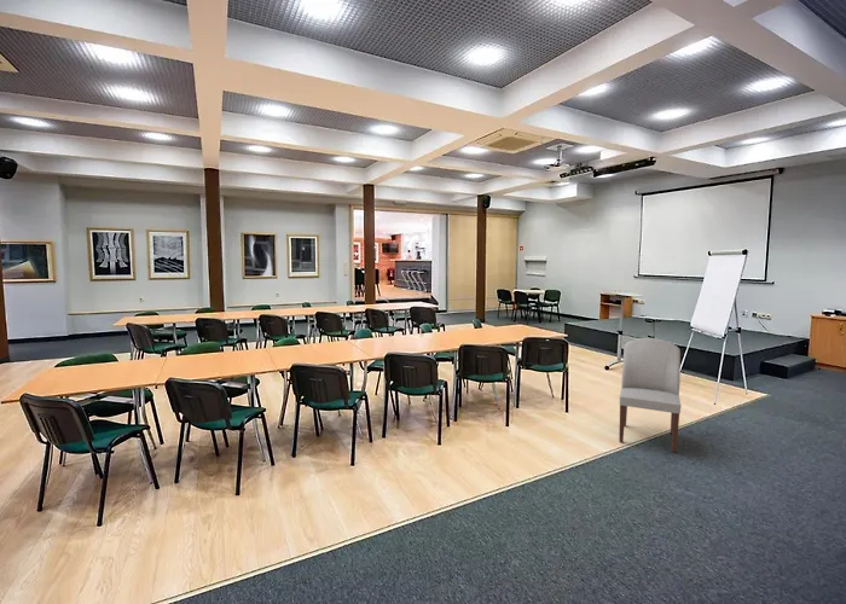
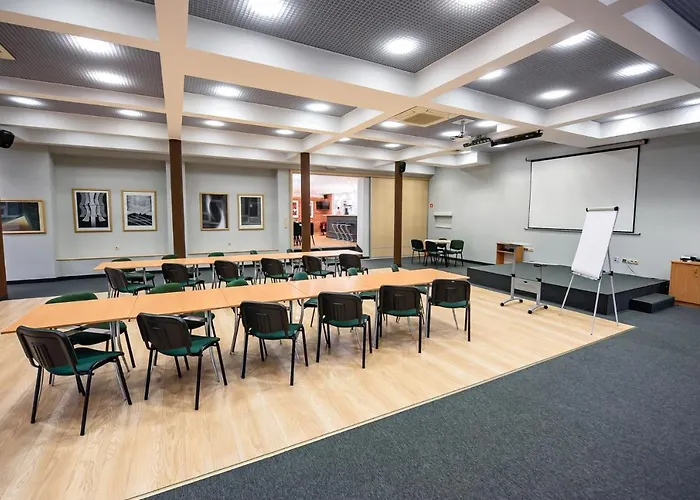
- chair (649, 390)
